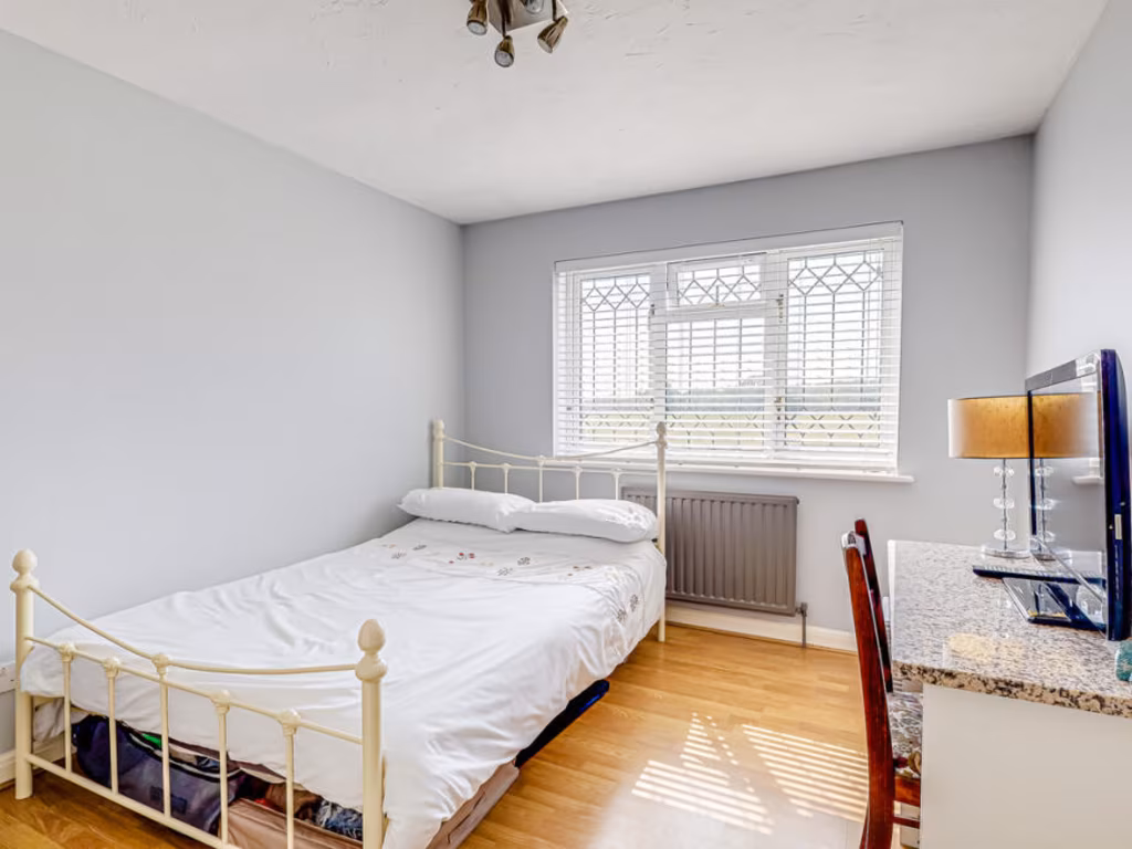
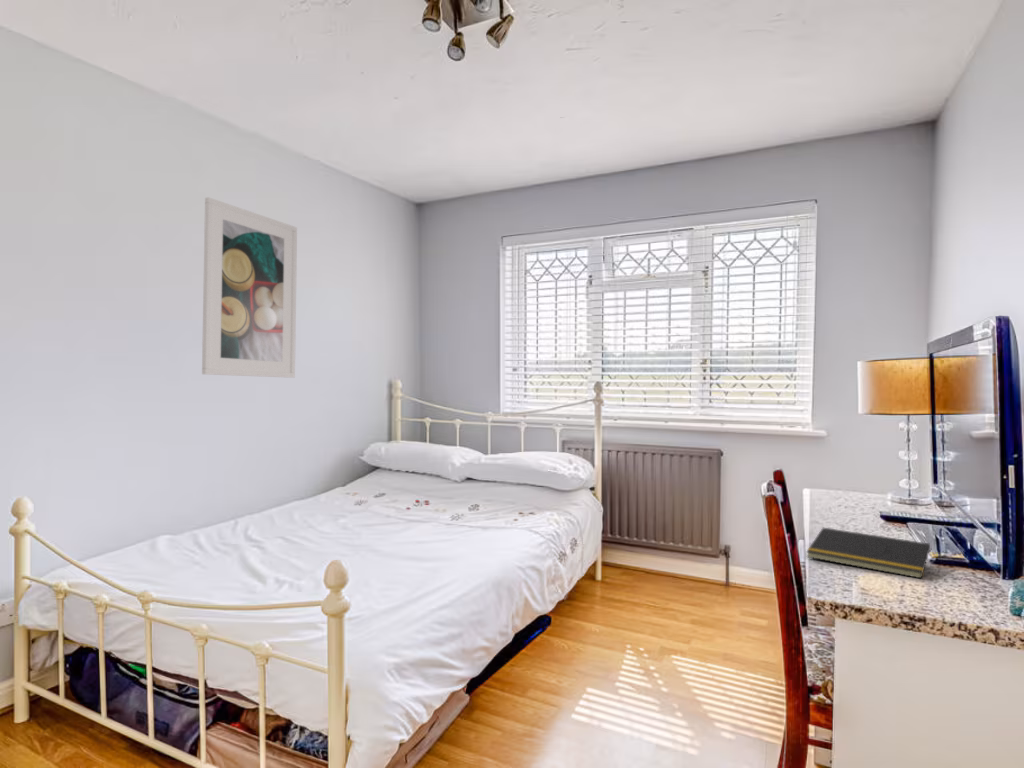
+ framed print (253, 294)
+ notepad (867, 550)
